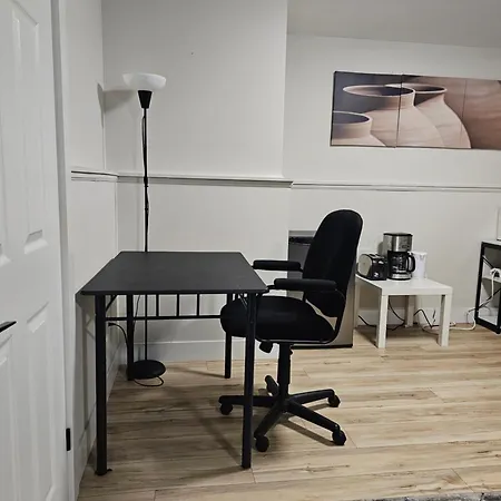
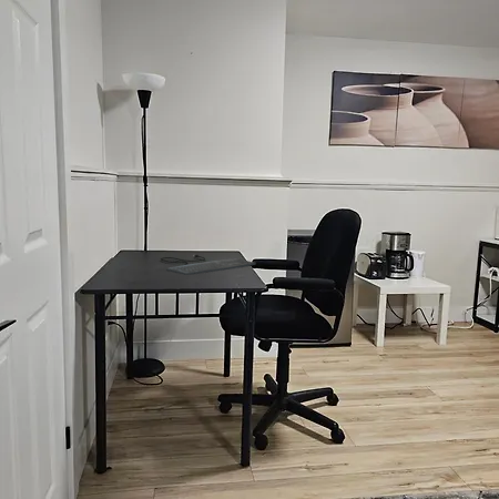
+ keyboard (197, 263)
